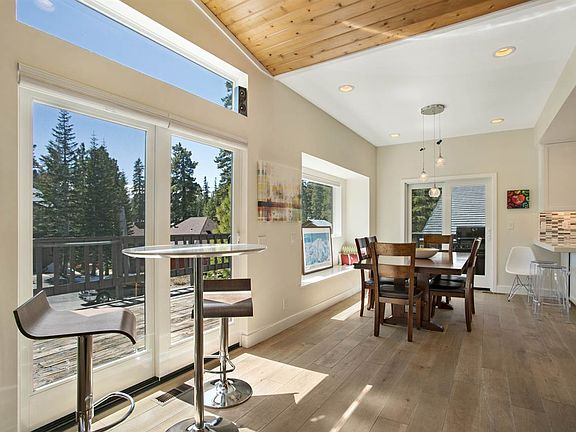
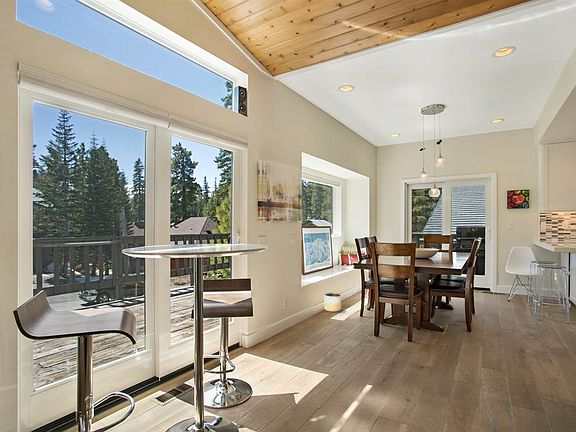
+ planter (332, 302)
